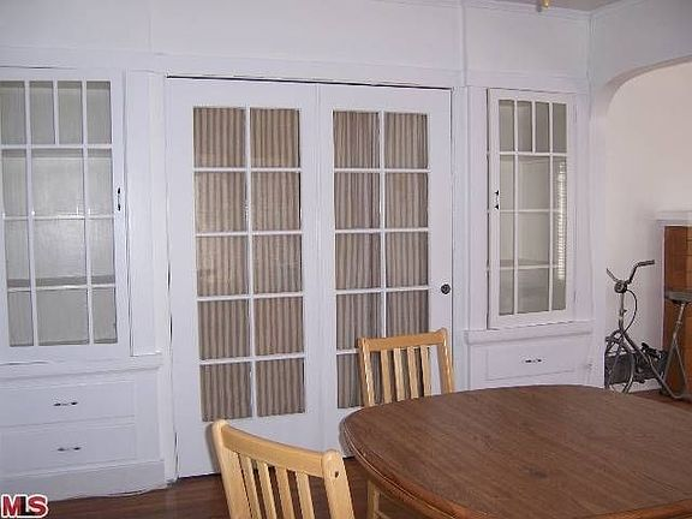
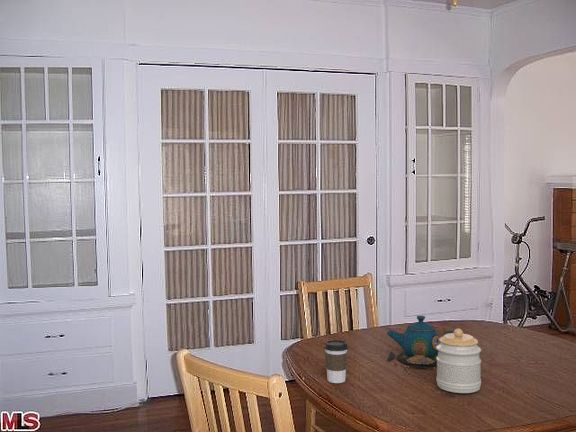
+ coffee cup (336, 361)
+ jar (458, 357)
+ teapot (422, 337)
